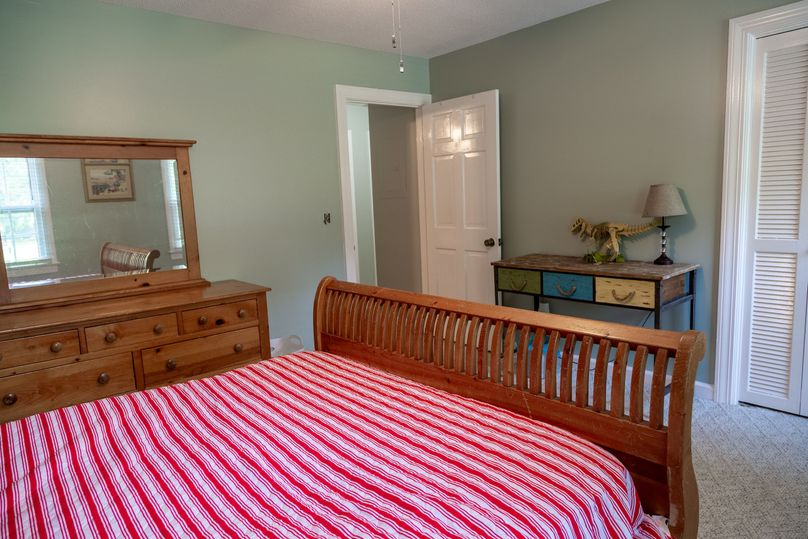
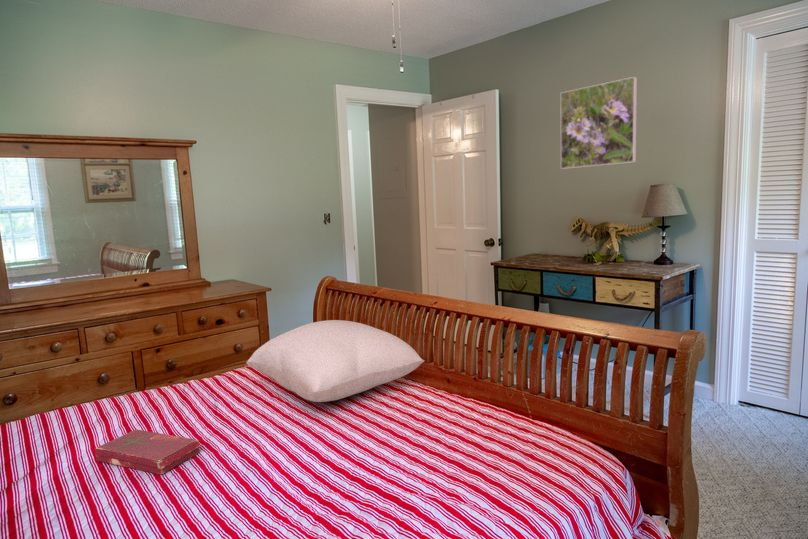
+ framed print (596, 125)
+ book (149, 450)
+ pillow (334, 357)
